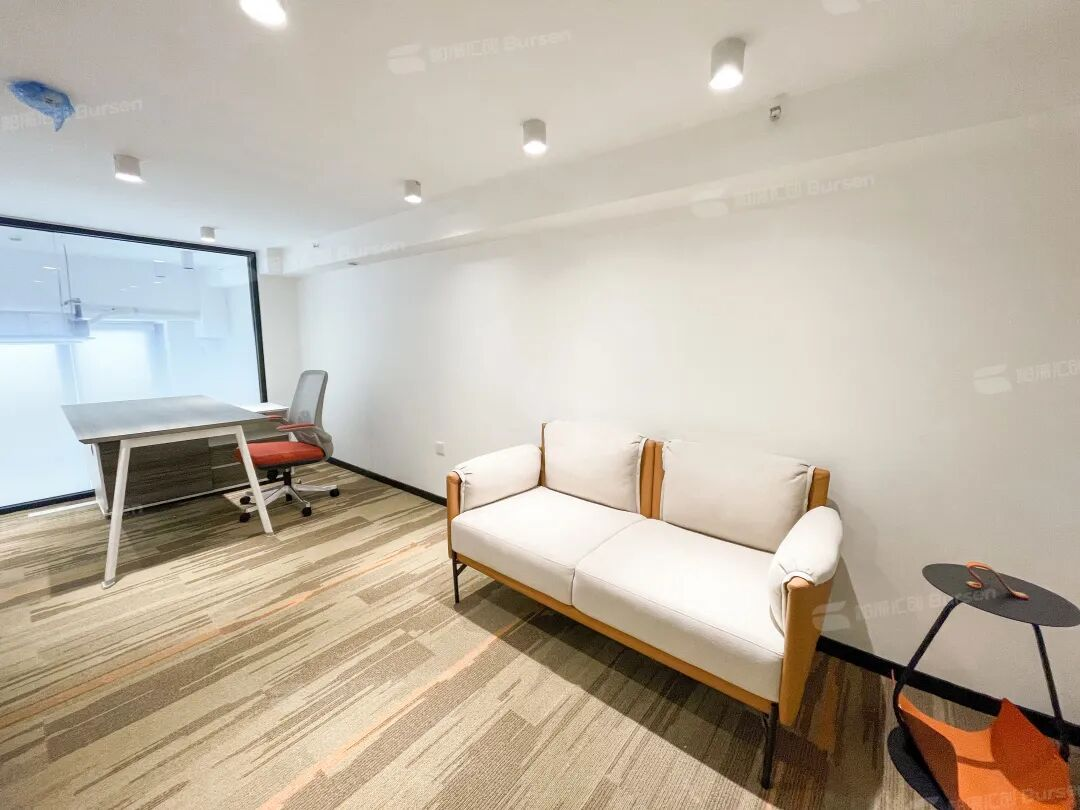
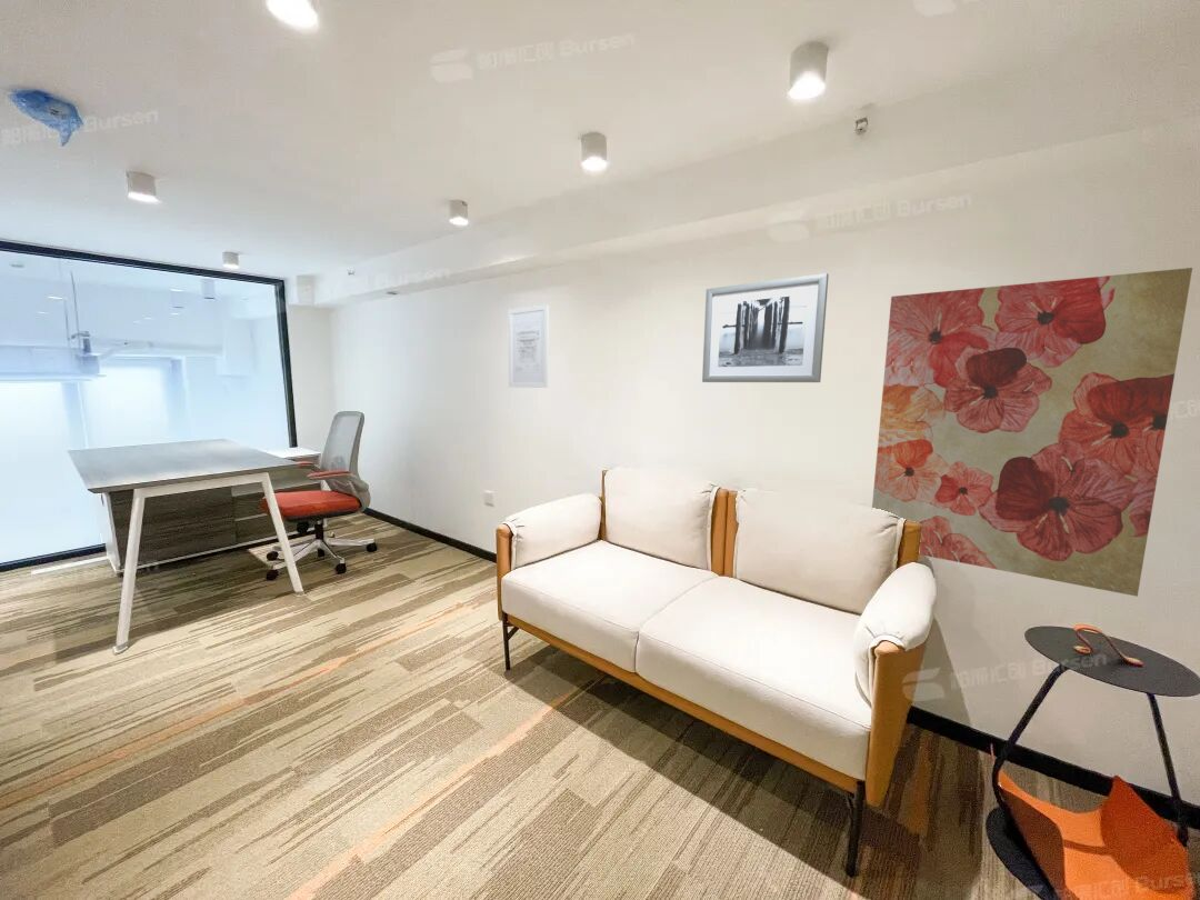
+ wall art (527, 348)
+ wall art (1001, 430)
+ wall art (759, 332)
